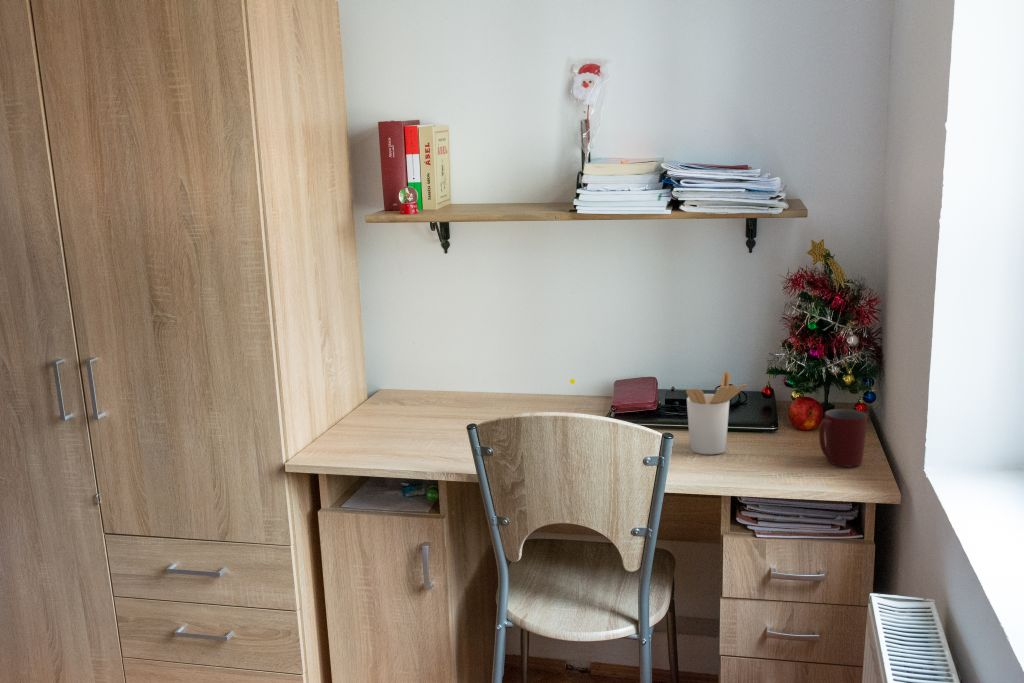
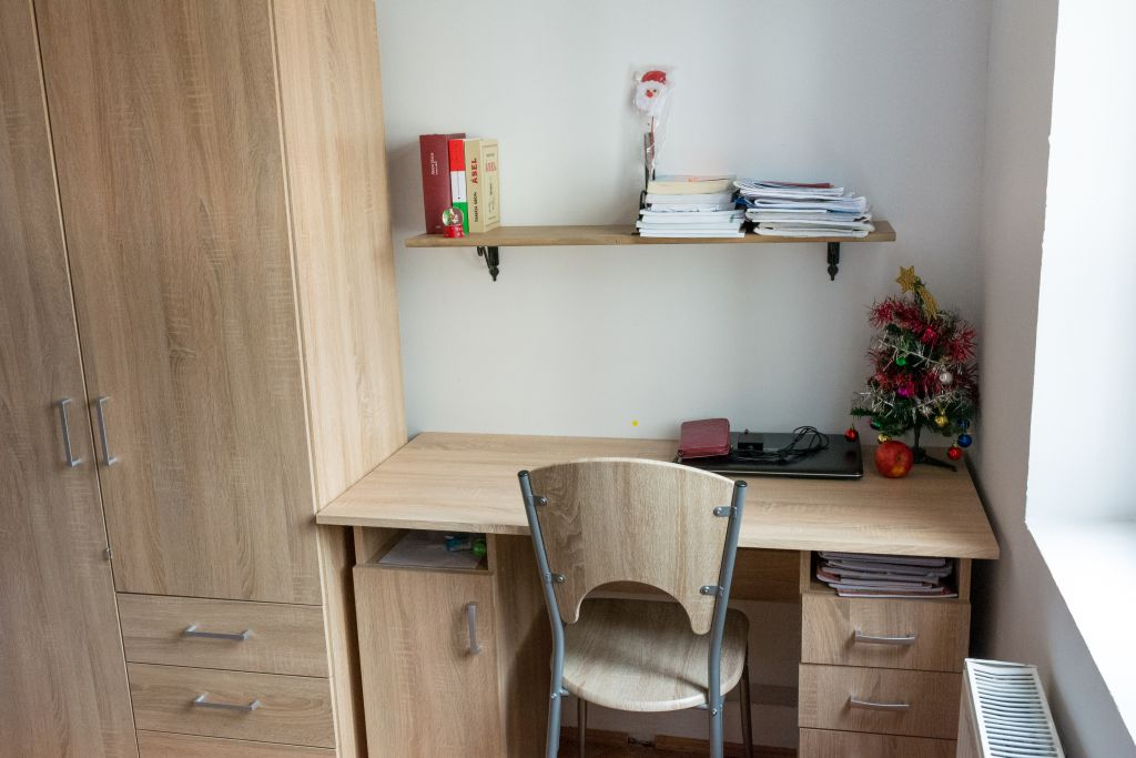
- mug (840, 439)
- utensil holder (715, 414)
